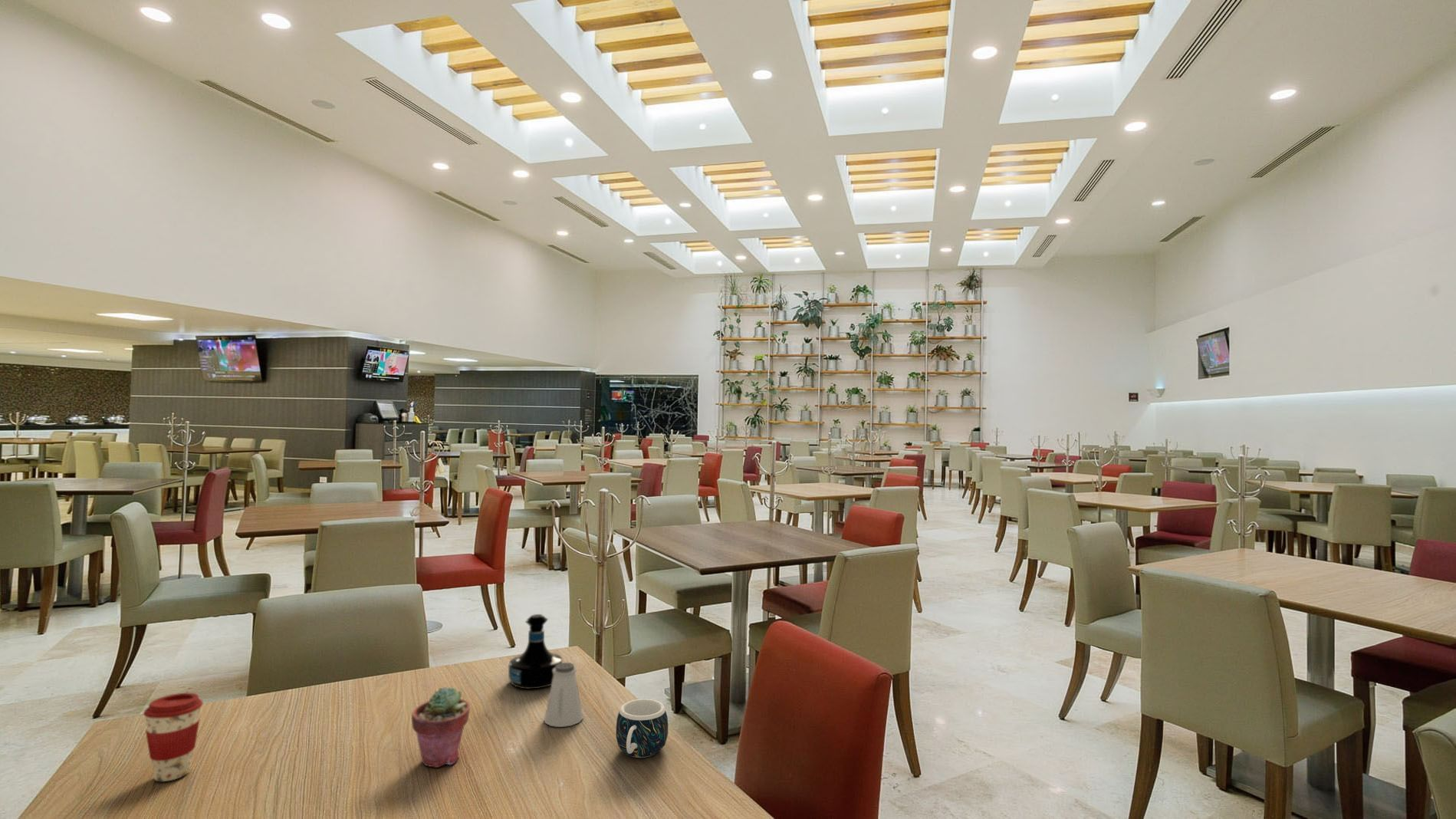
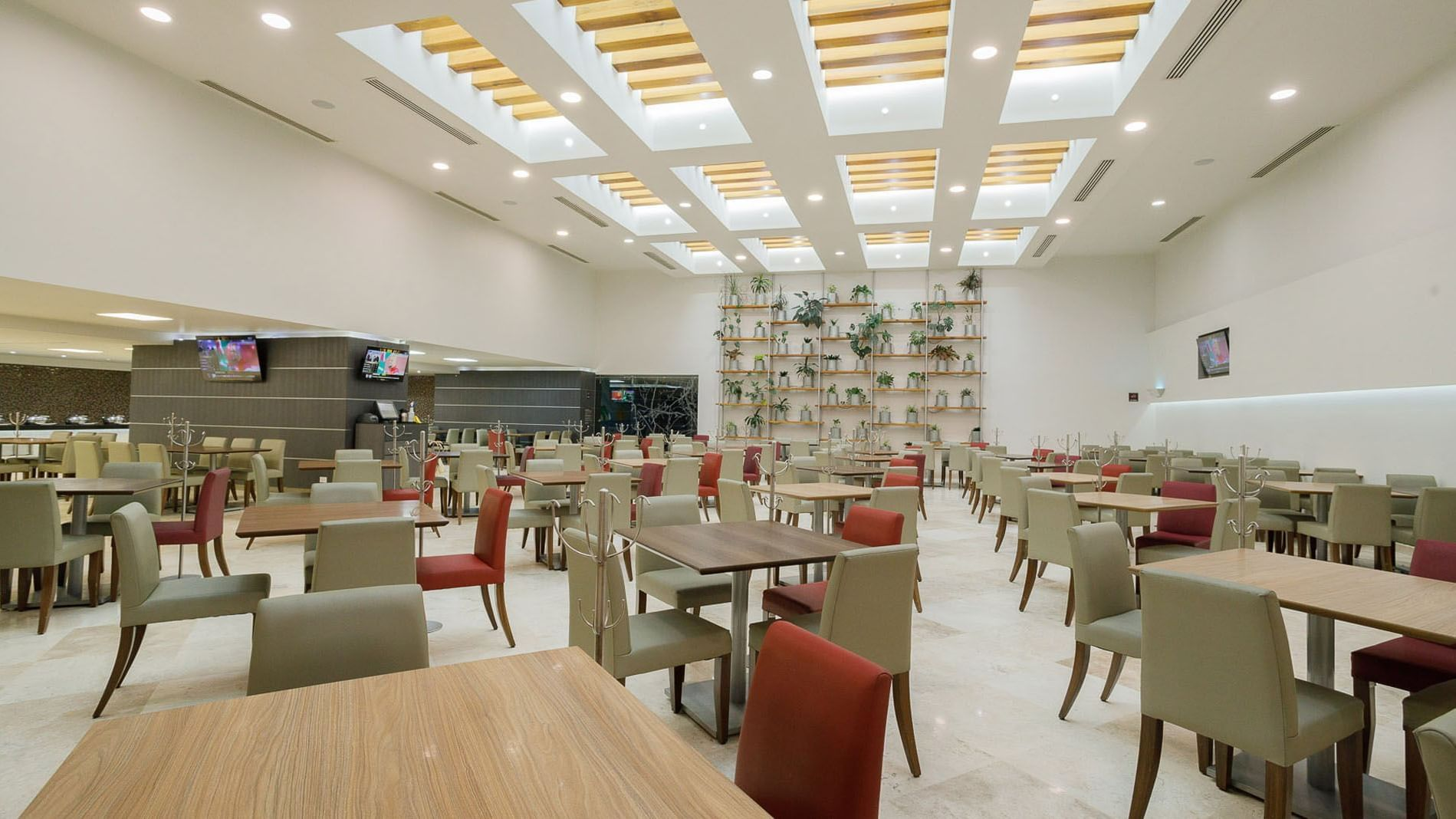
- tequila bottle (536, 647)
- saltshaker (564, 692)
- mug (639, 732)
- potted succulent (441, 723)
- coffee cup (173, 737)
